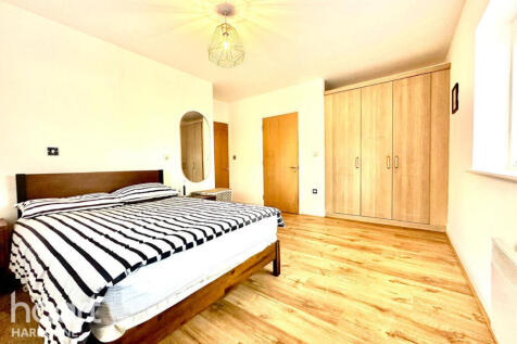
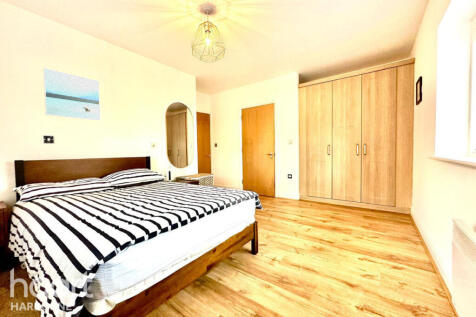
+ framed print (74, 96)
